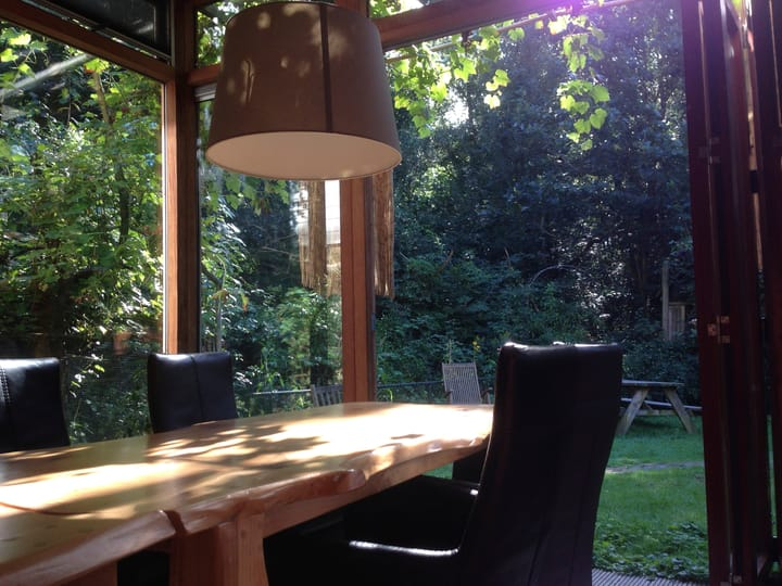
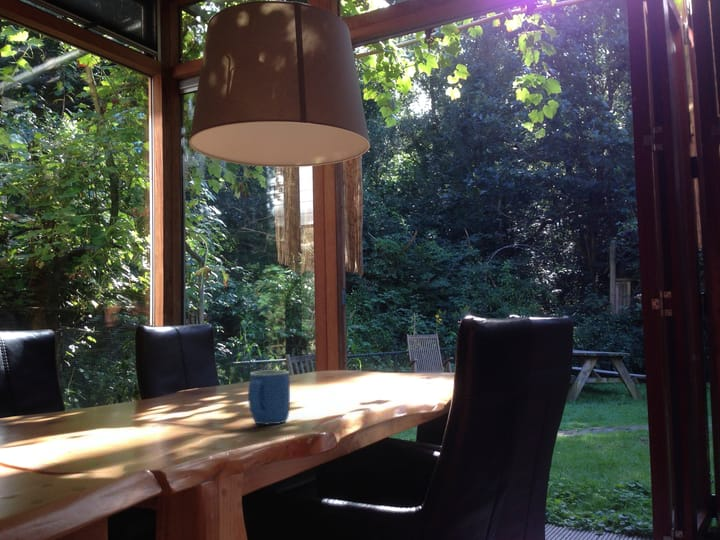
+ mug (267, 397)
